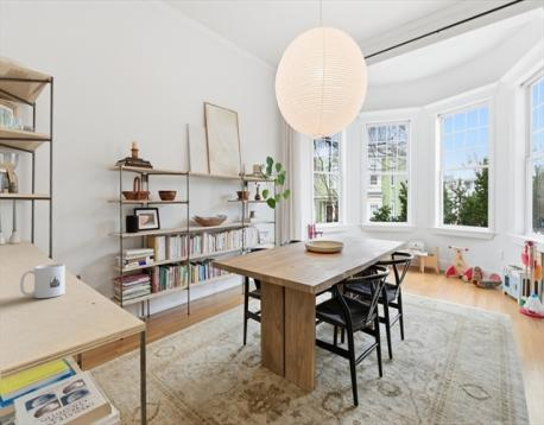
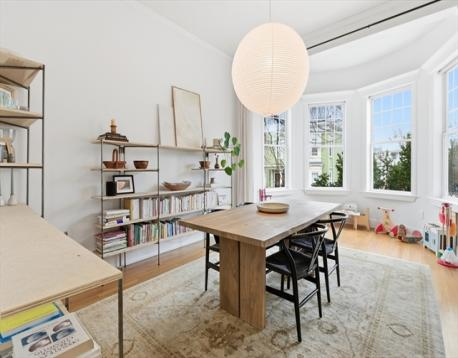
- mug (43, 280)
